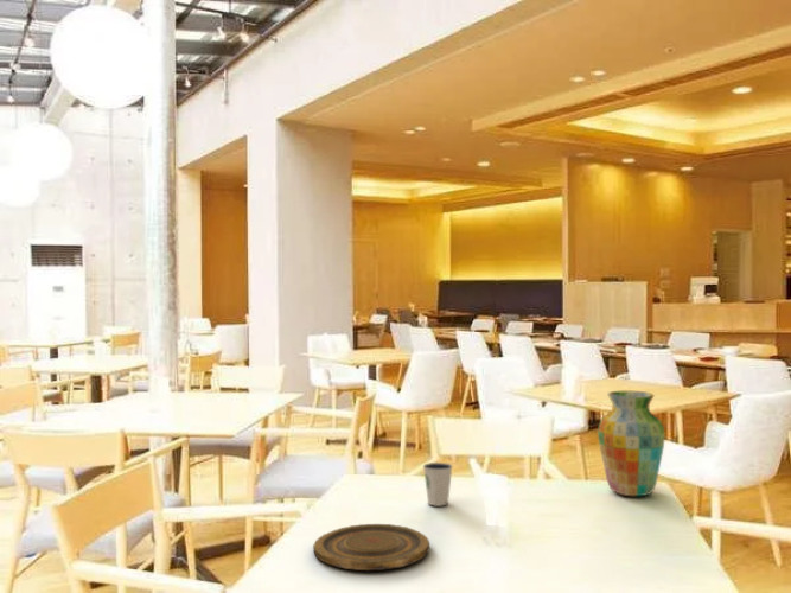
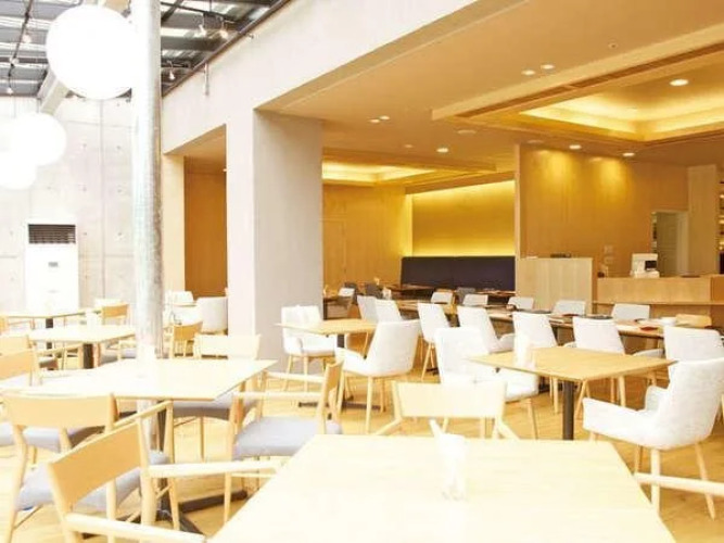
- dixie cup (438, 484)
- plate (371, 546)
- vase (631, 442)
